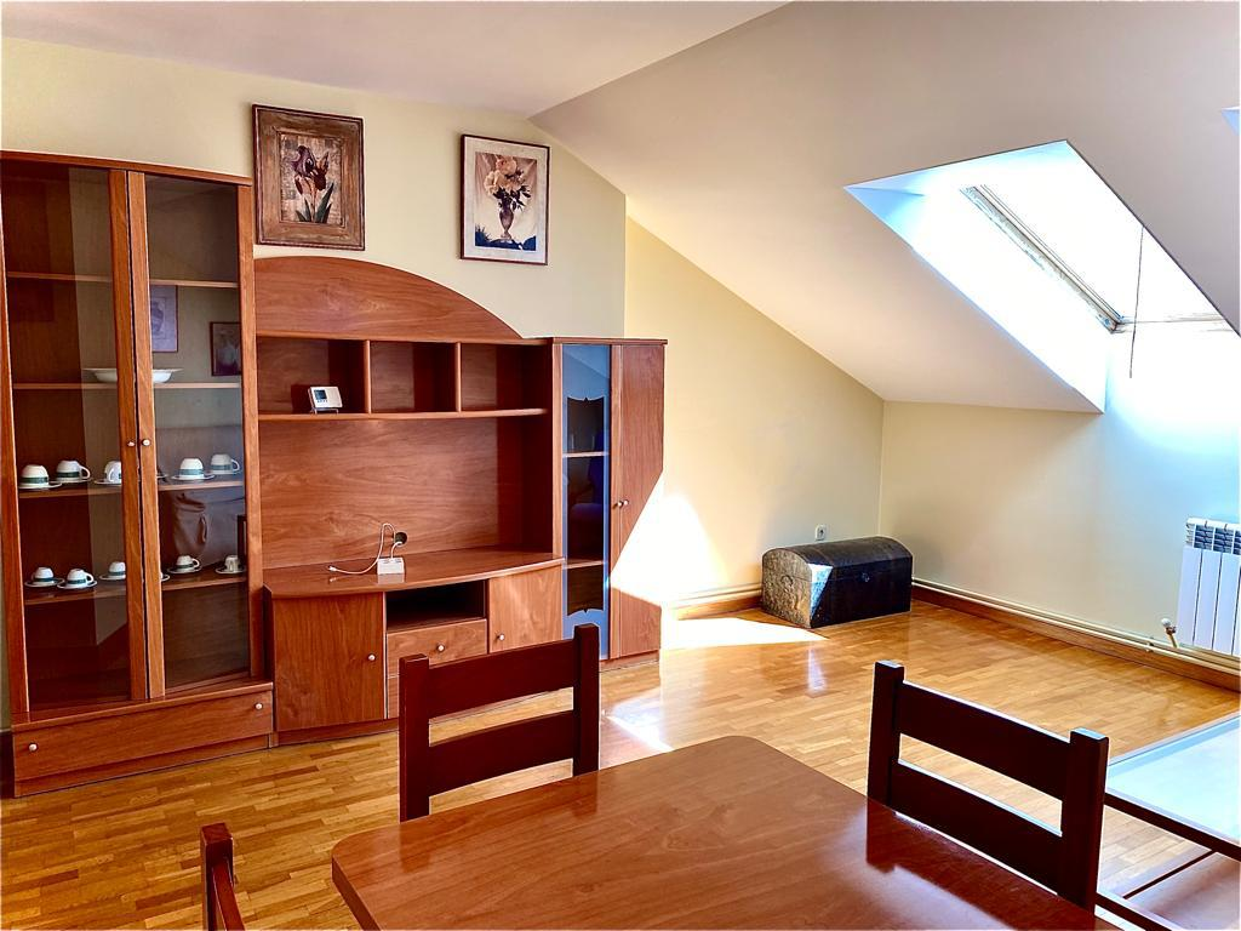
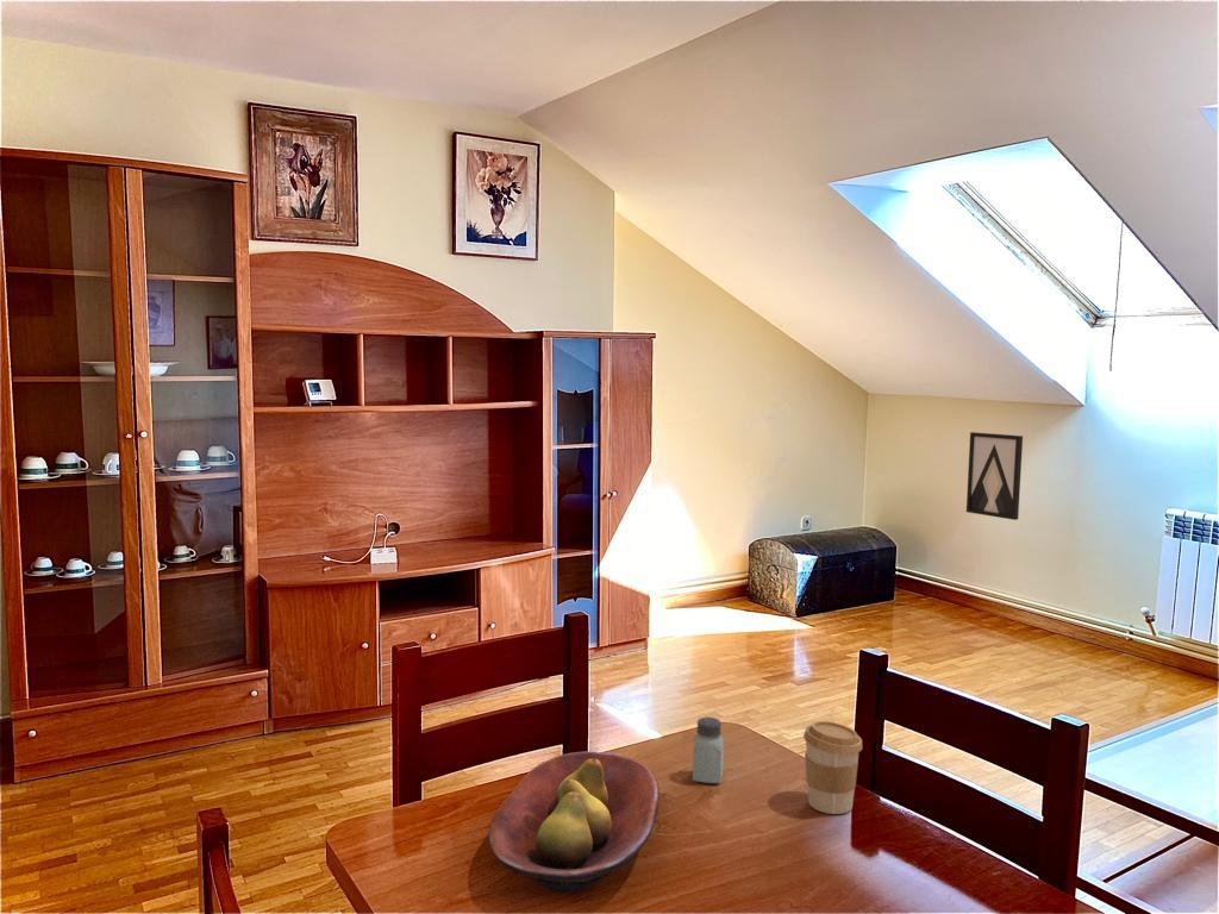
+ coffee cup (831, 765)
+ saltshaker (708, 749)
+ fruit bowl (577, 808)
+ wall art (993, 475)
